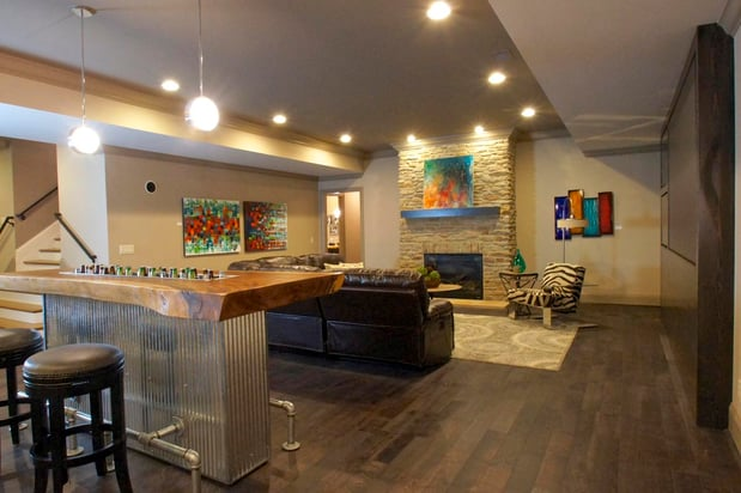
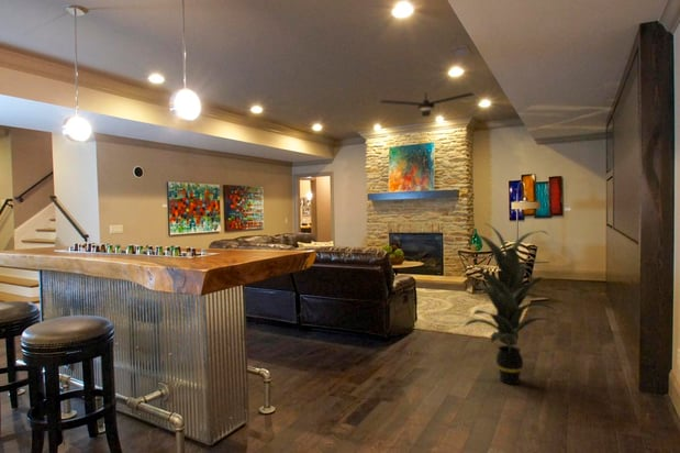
+ indoor plant (502, 300)
+ ceiling fan (425, 103)
